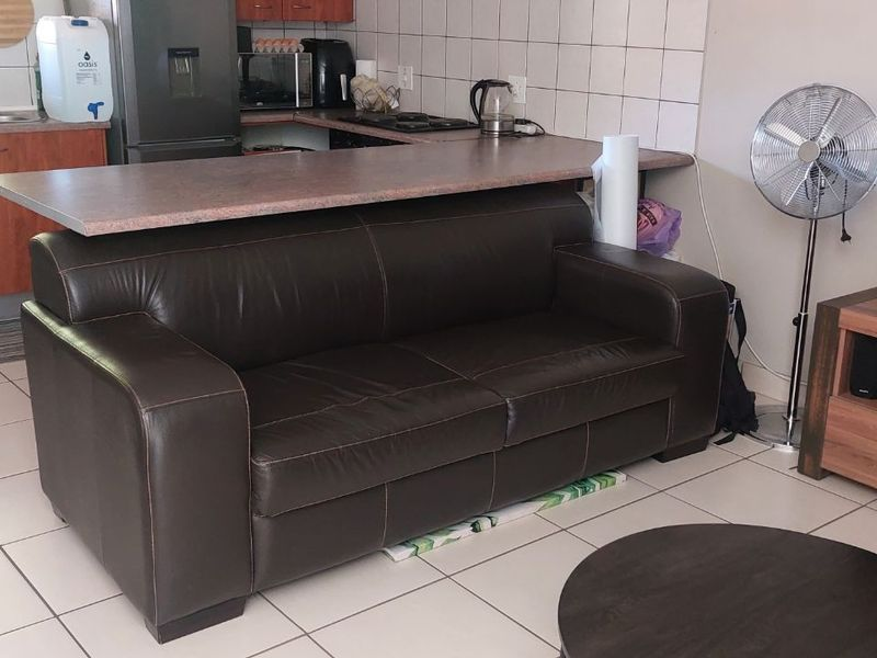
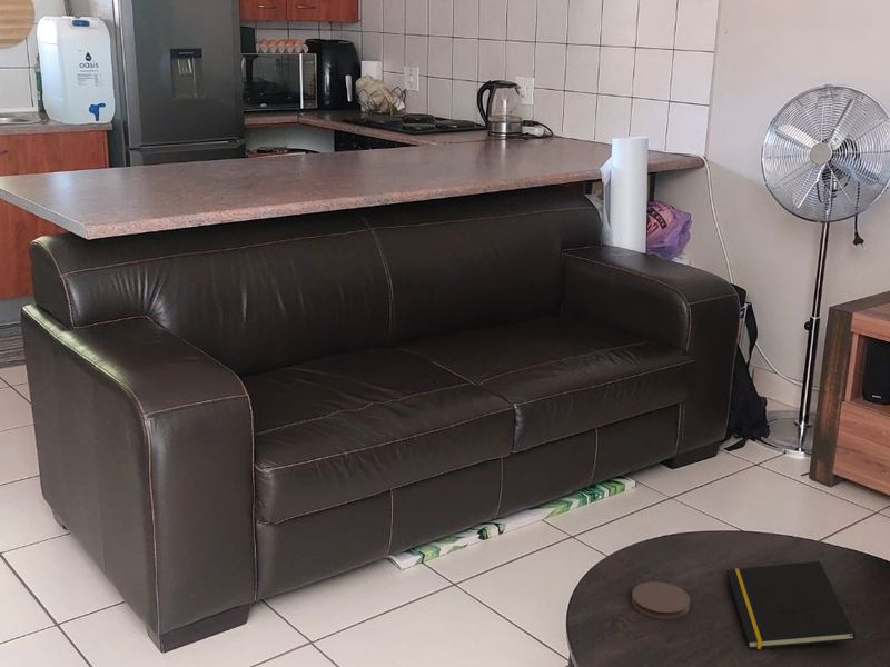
+ coaster (660, 599)
+ notepad (787, 603)
